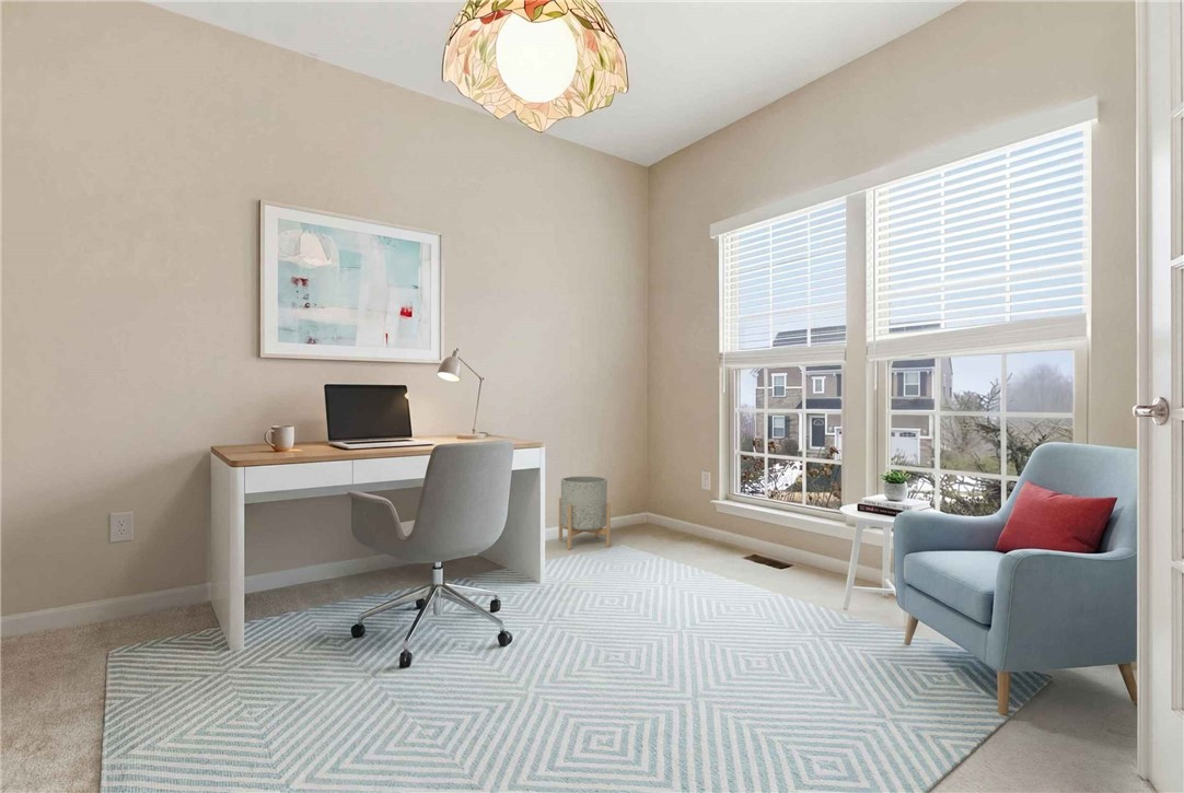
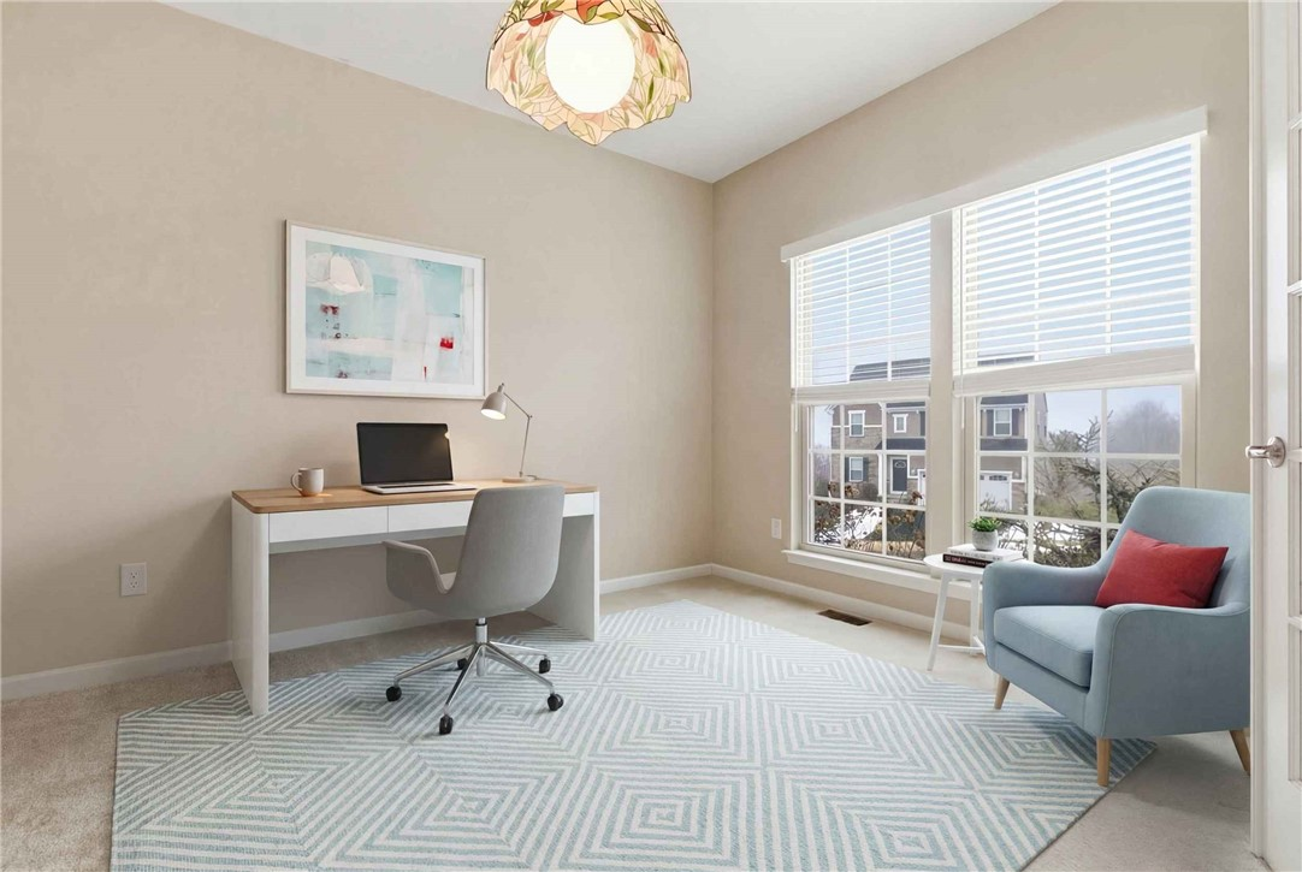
- planter (583, 511)
